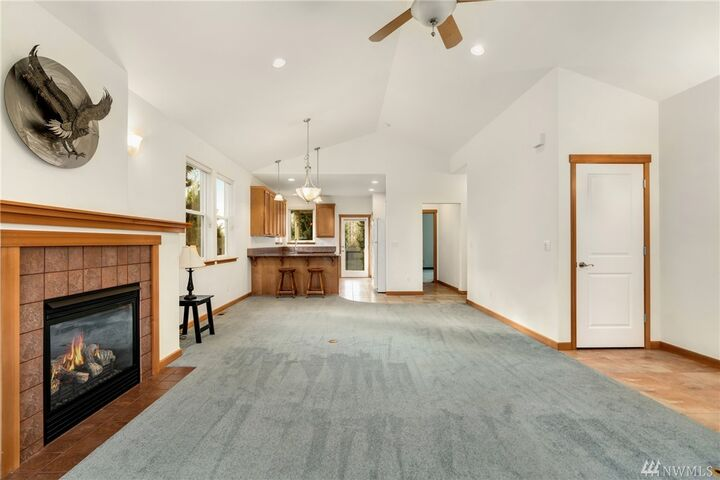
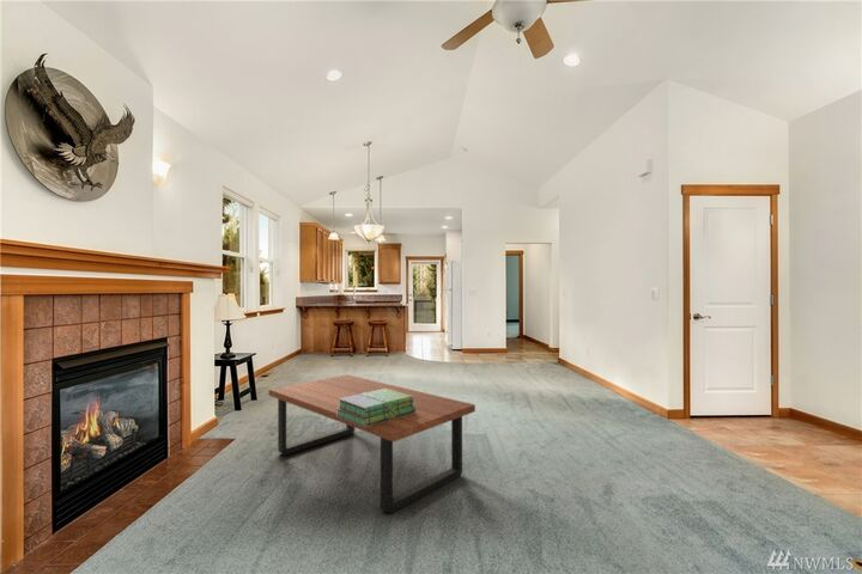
+ stack of books (376, 405)
+ coffee table (364, 429)
